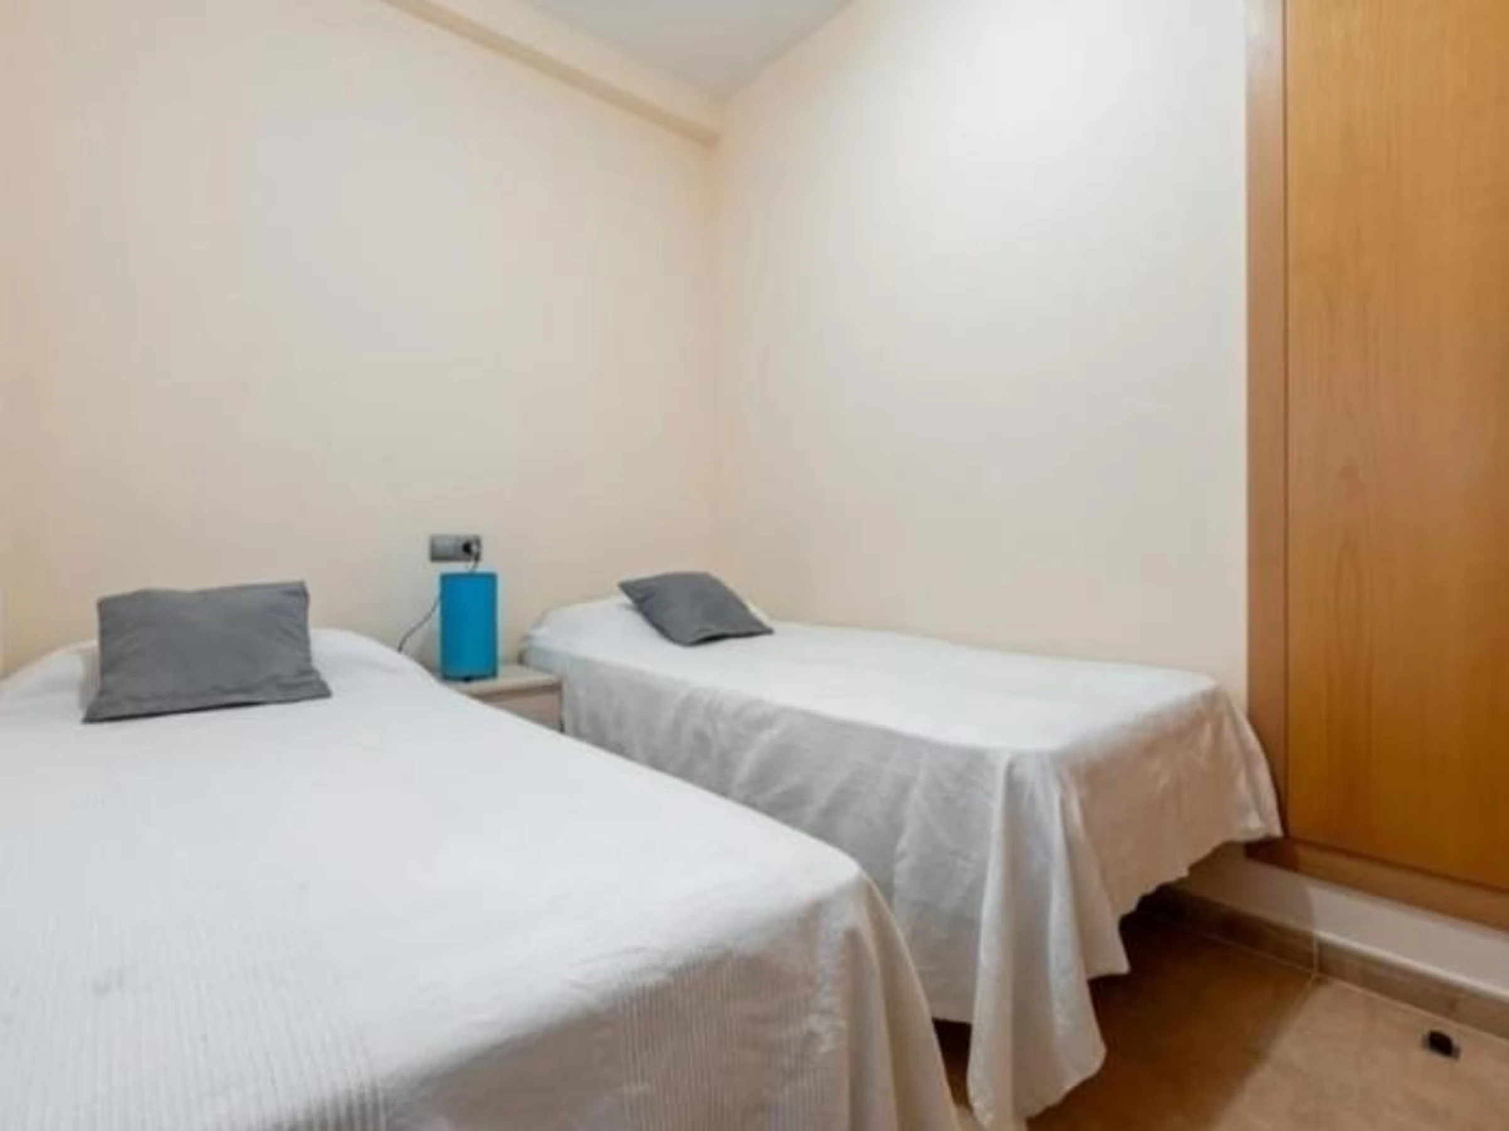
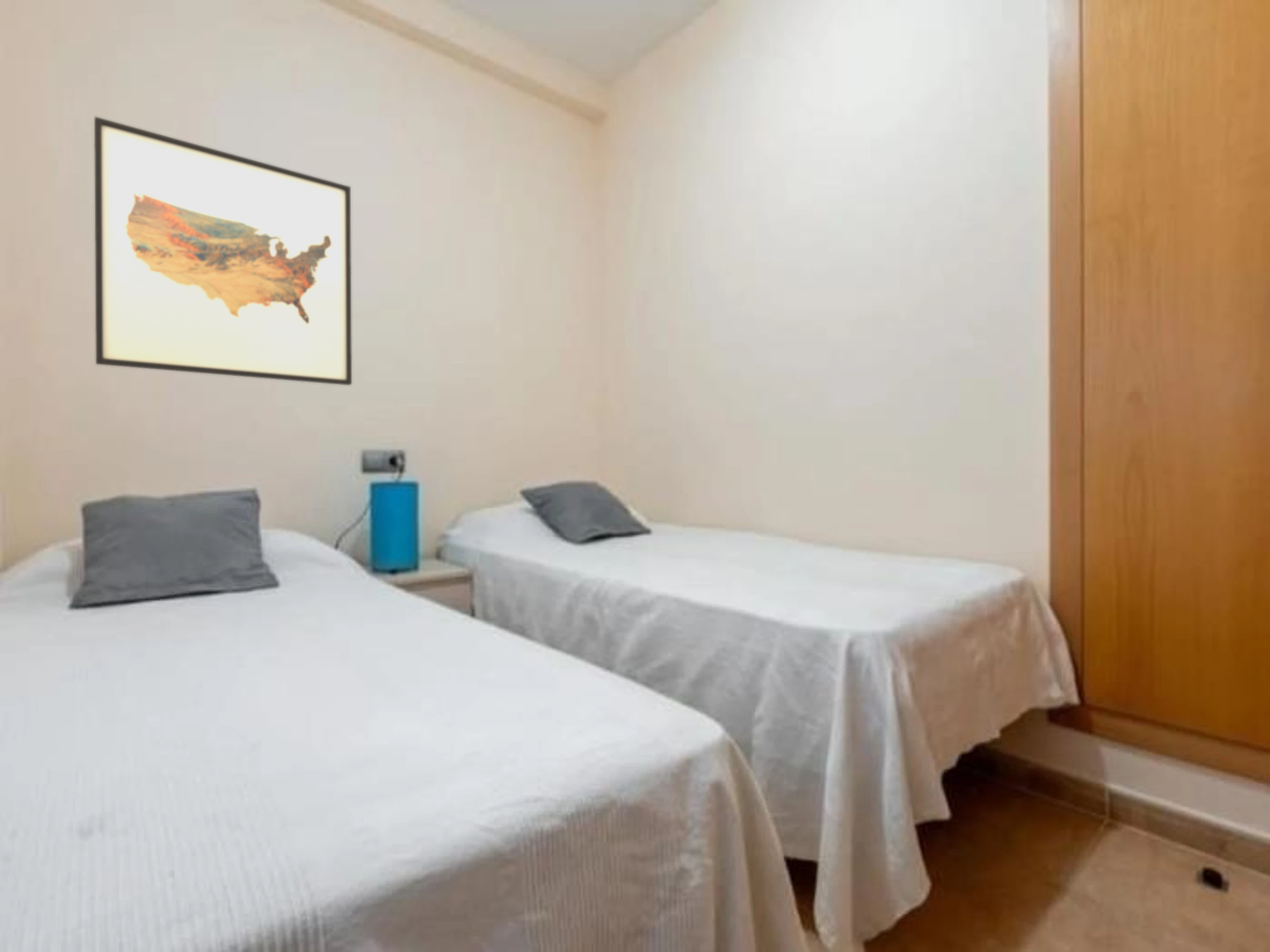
+ wall art (236, 266)
